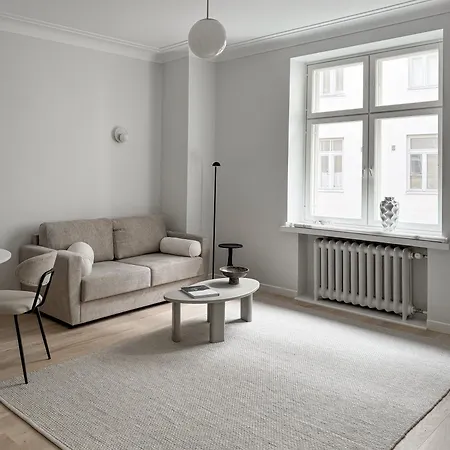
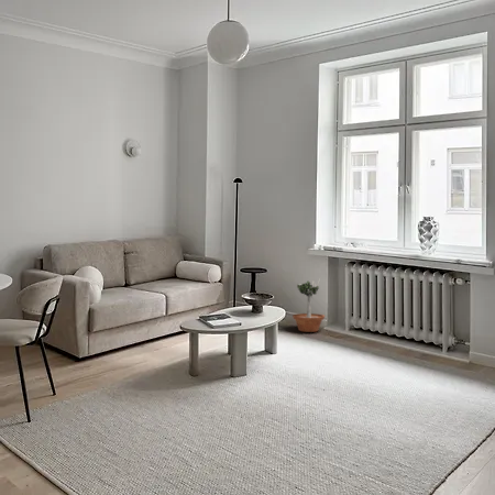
+ potted tree (308, 304)
